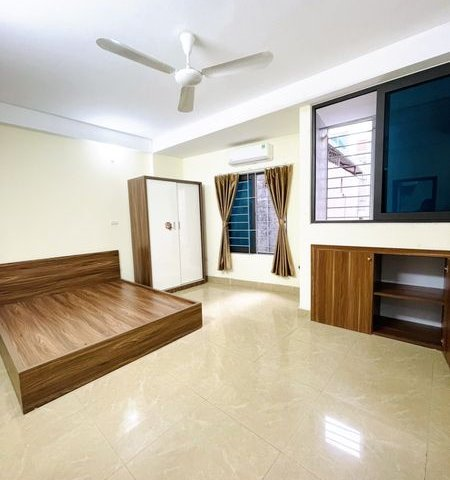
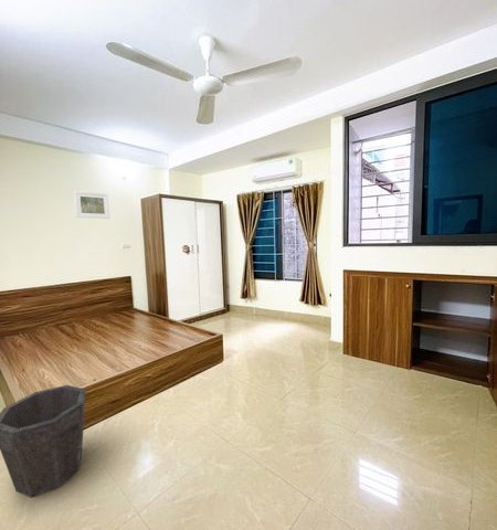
+ waste bin (46, 438)
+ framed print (92, 204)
